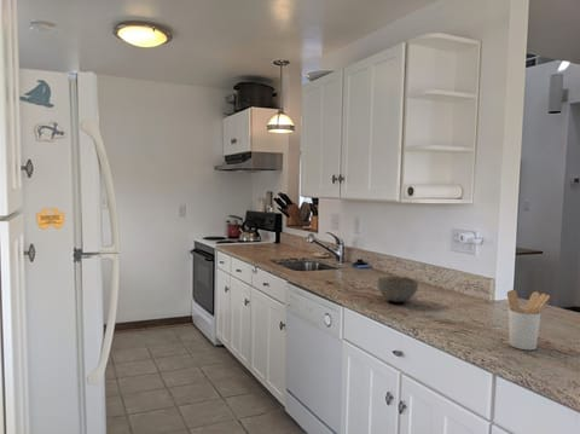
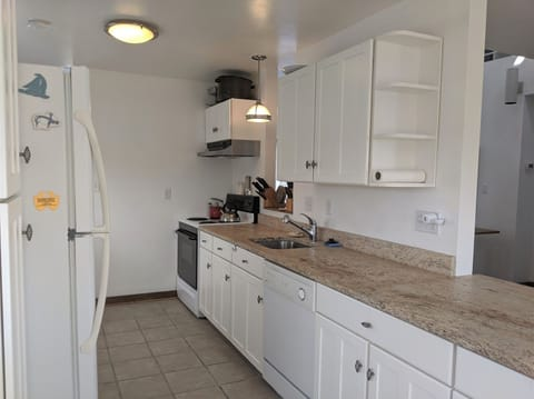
- utensil holder (528, 318)
- bowl (396, 290)
